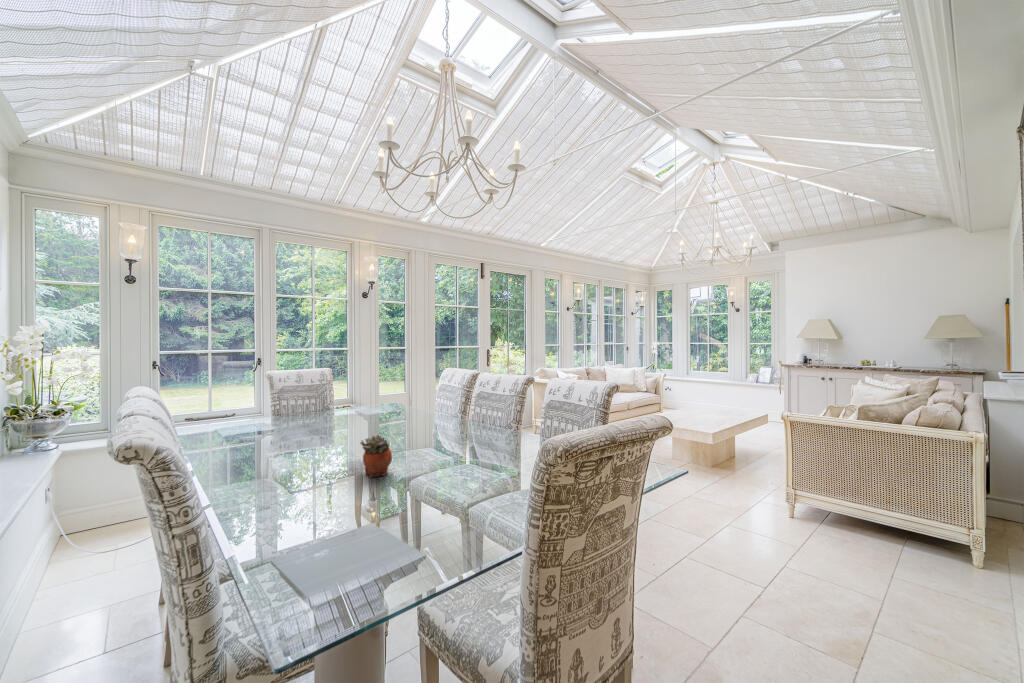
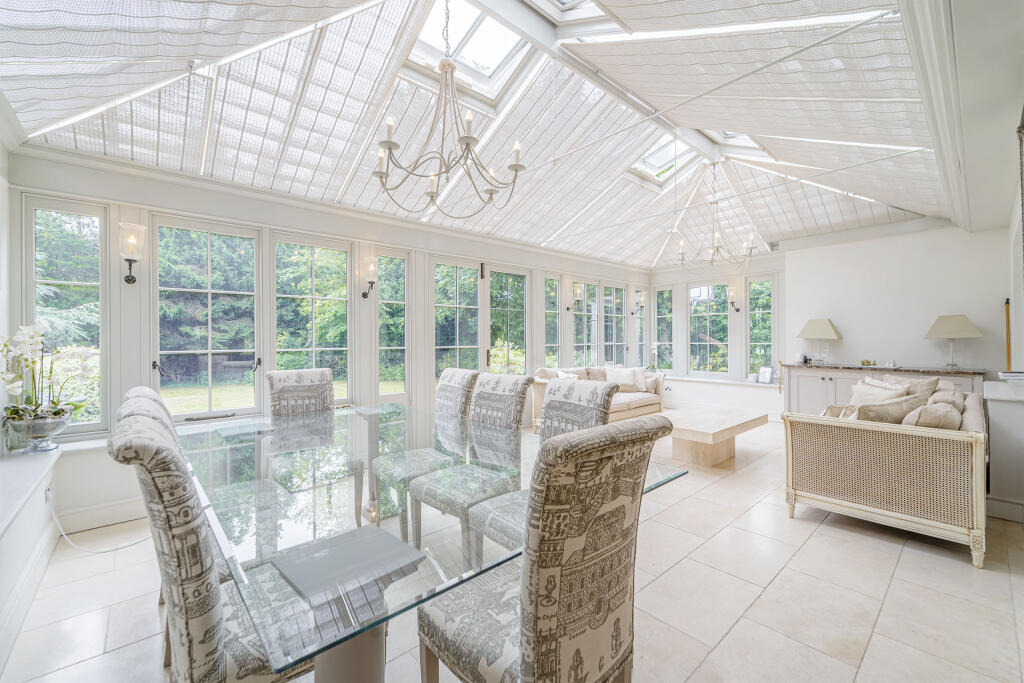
- succulent planter (375, 453)
